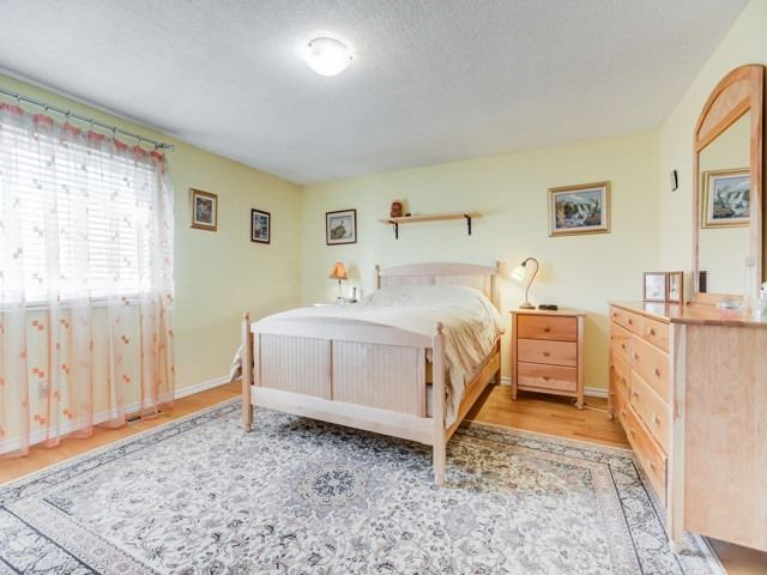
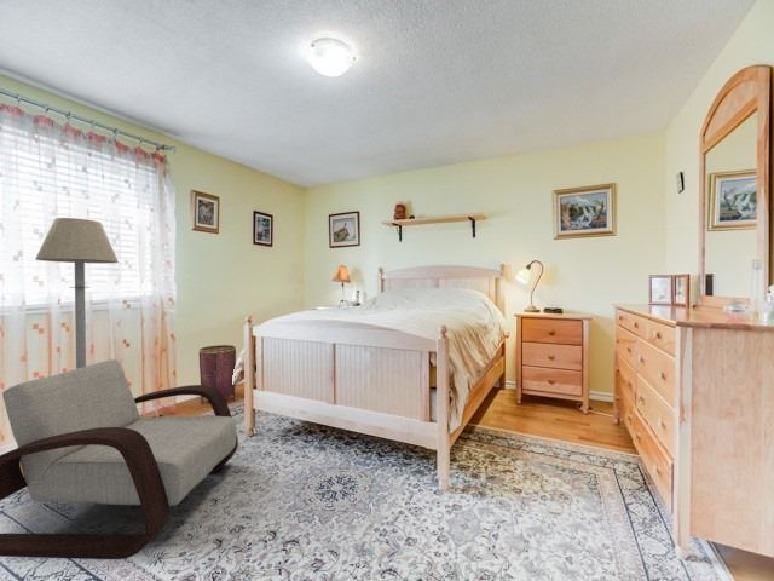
+ woven basket (218, 374)
+ floor lamp (80, 336)
+ armchair (134, 435)
